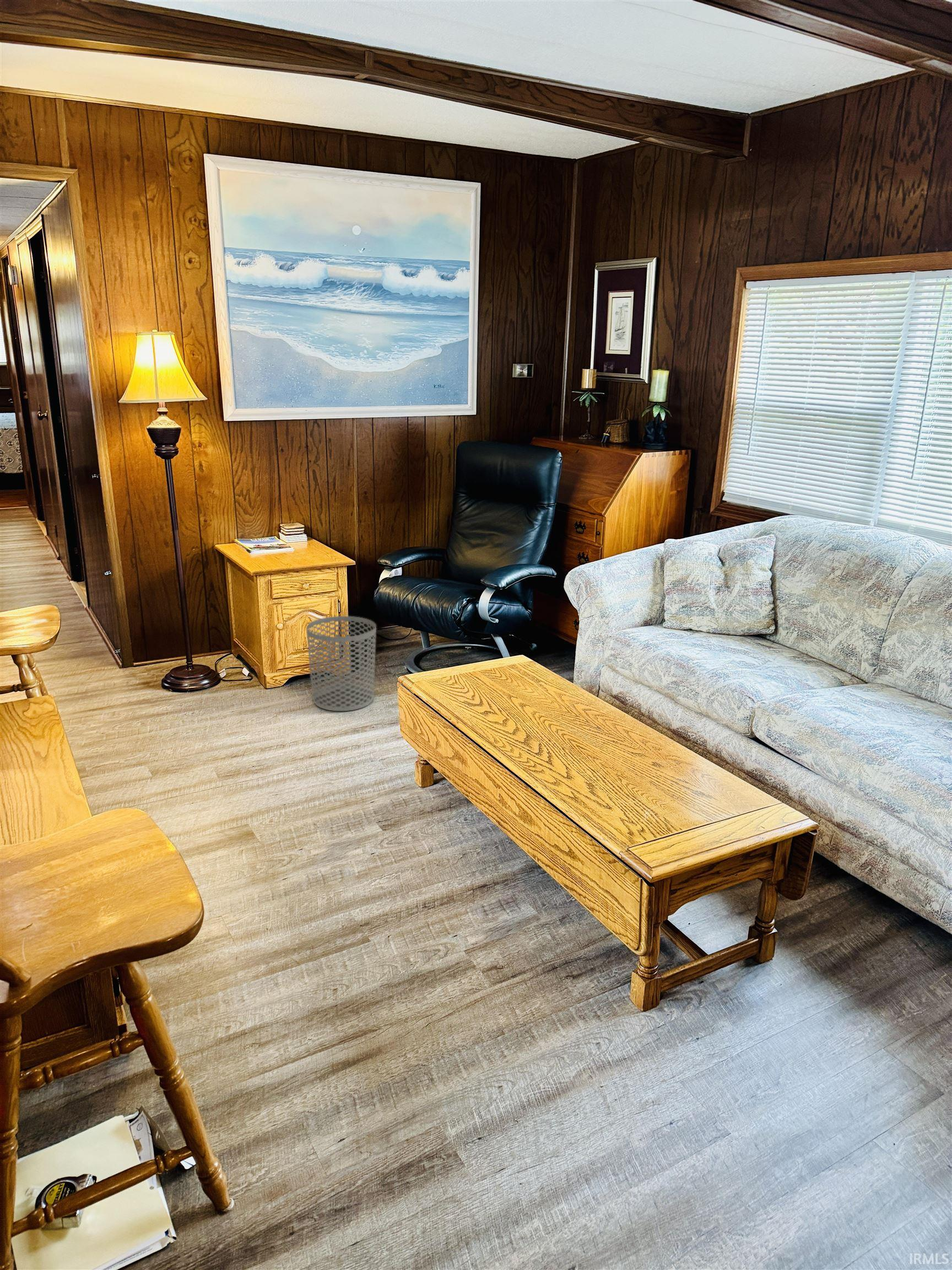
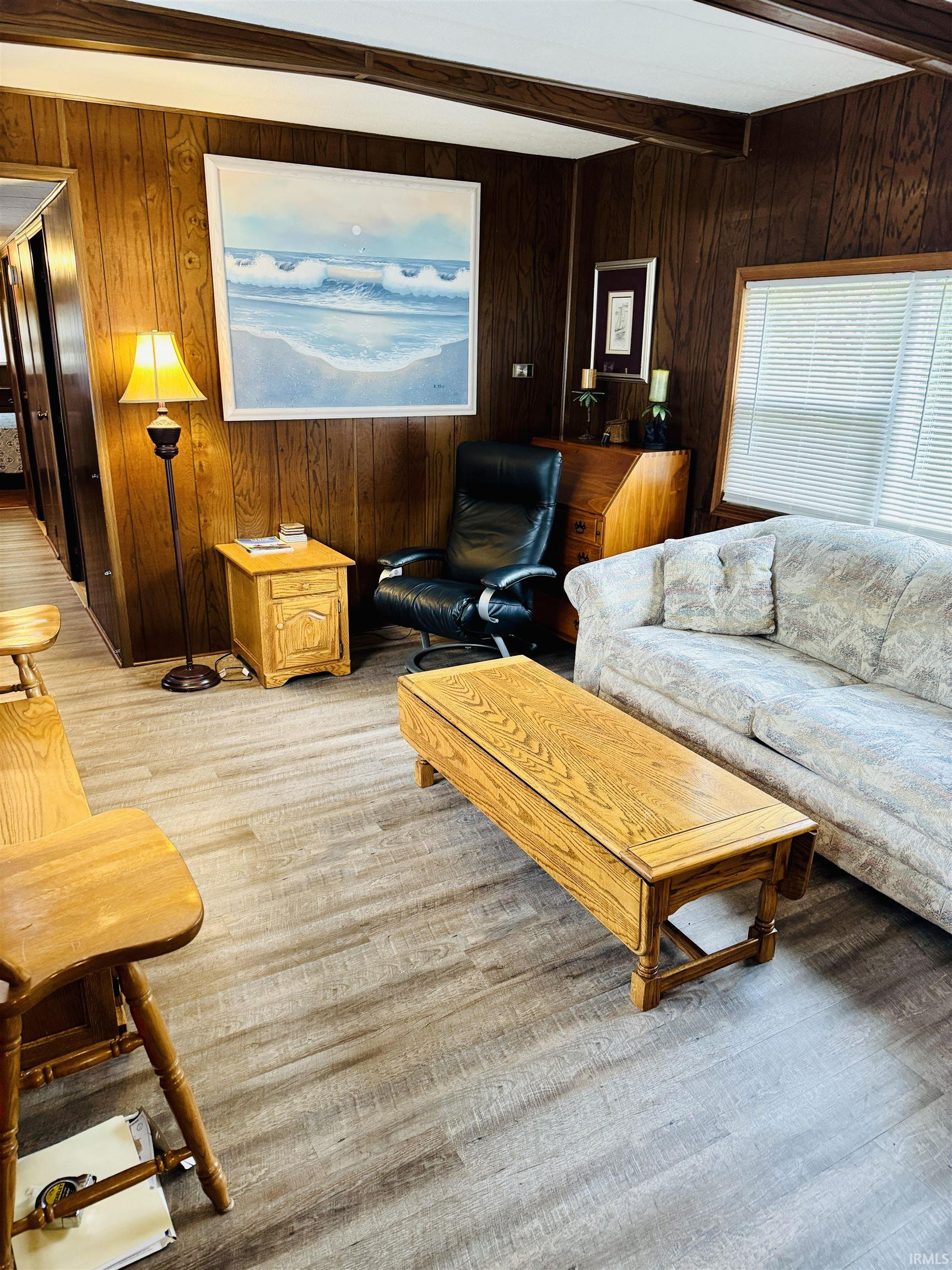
- waste bin (342, 664)
